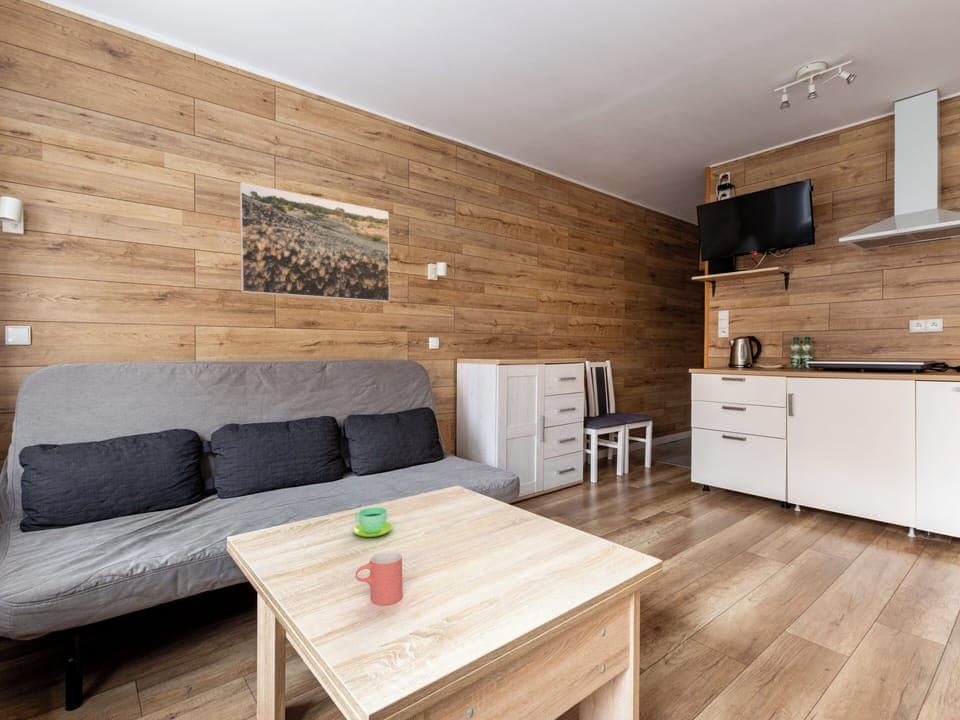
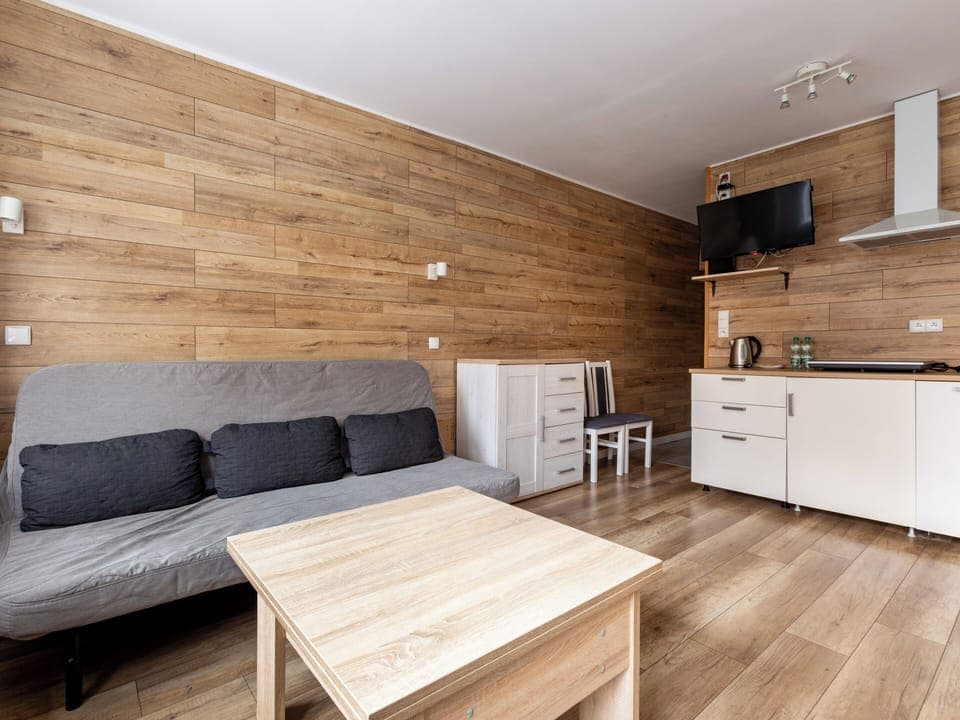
- cup (372, 521)
- cup (379, 578)
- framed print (321, 248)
